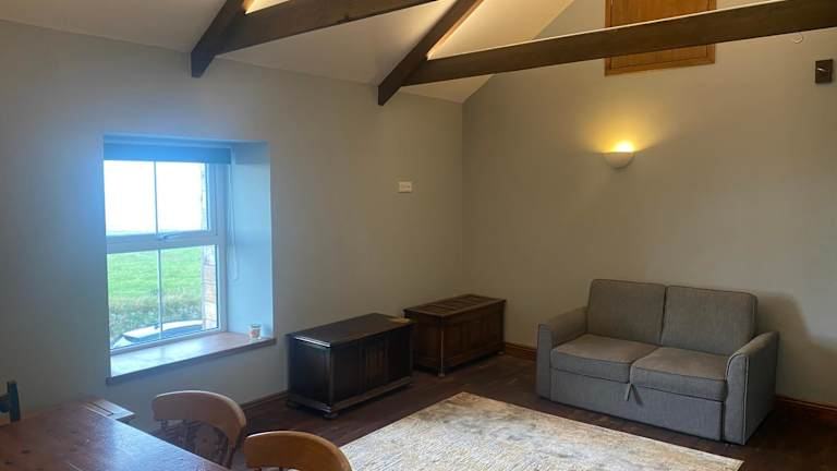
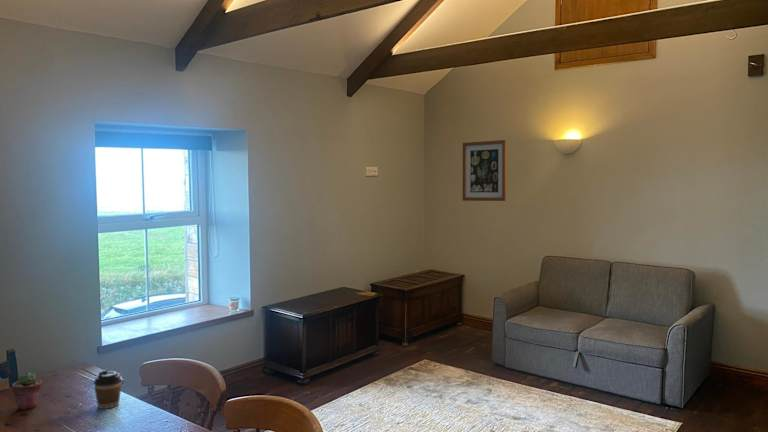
+ coffee cup (108, 388)
+ potted succulent (27, 389)
+ wall art (483, 171)
